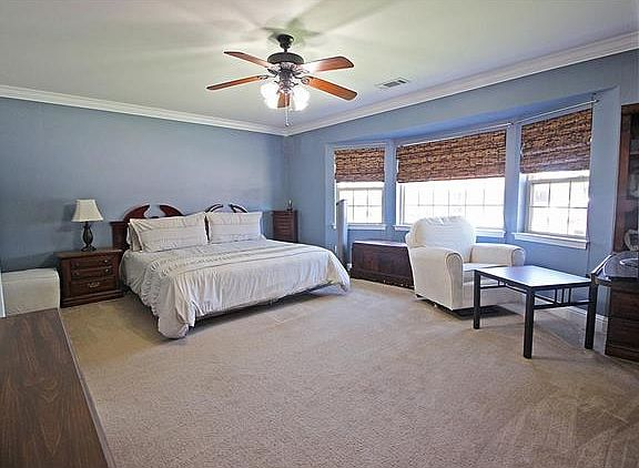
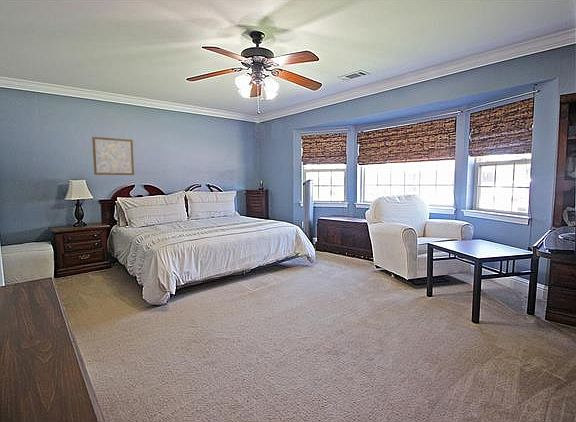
+ wall art (112, 157)
